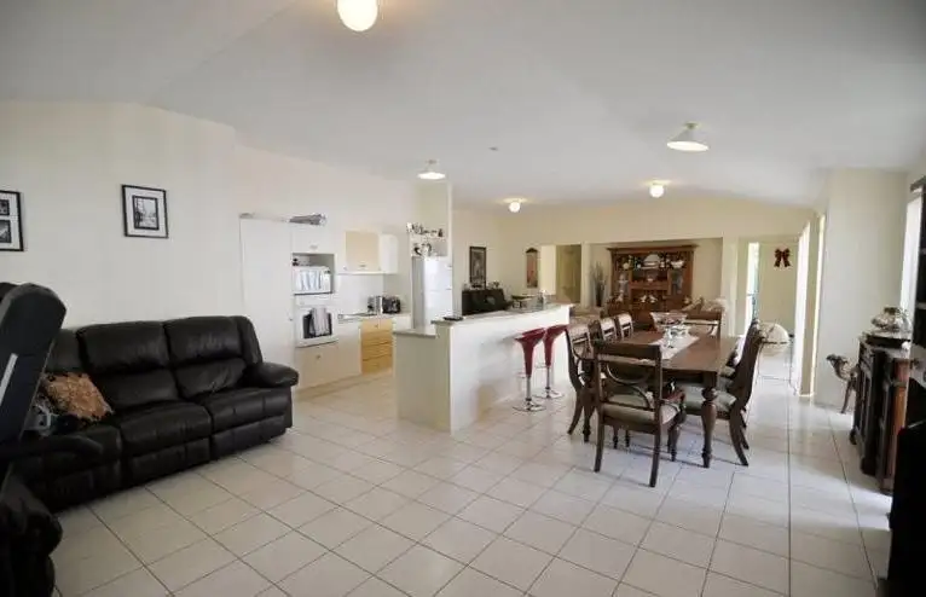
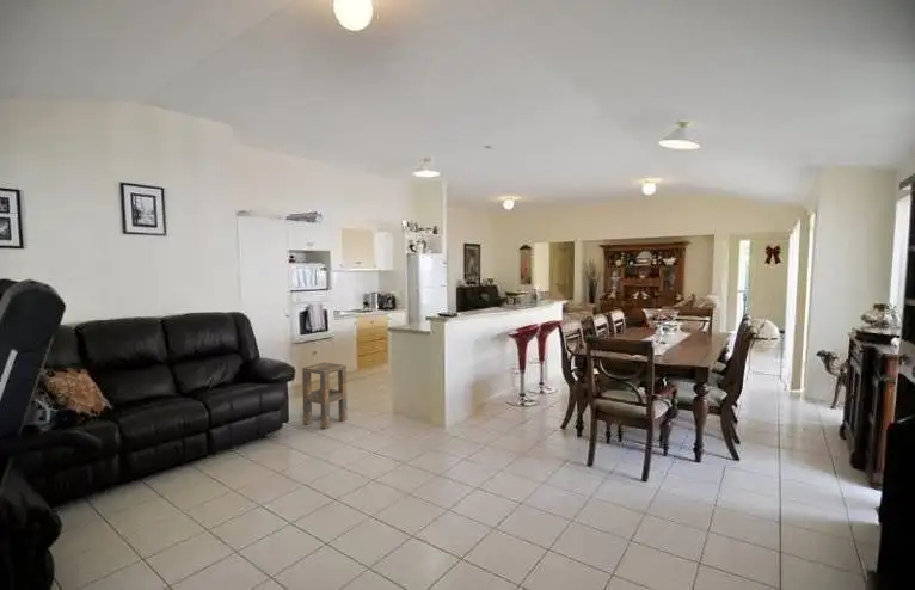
+ side table (325, 394)
